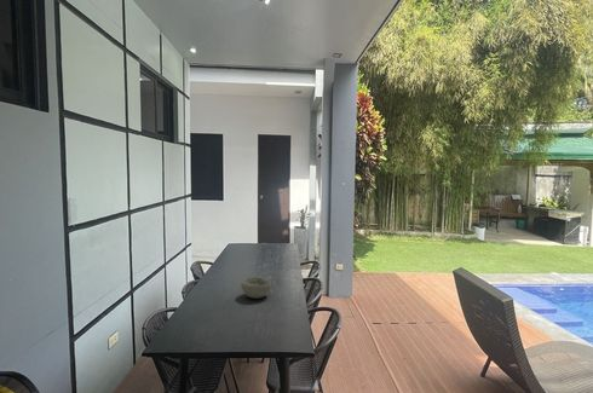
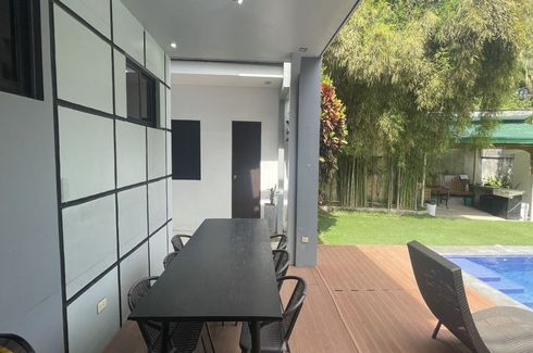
- bowl (255, 288)
